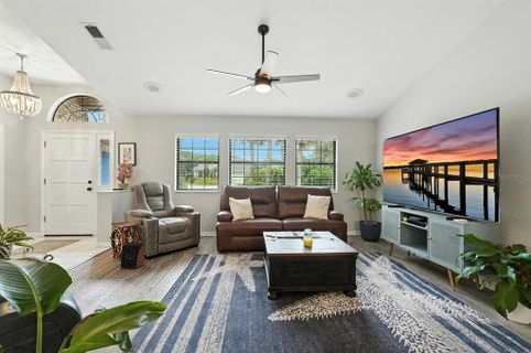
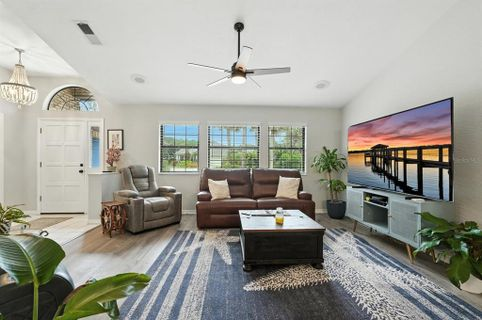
- speaker (132, 255)
